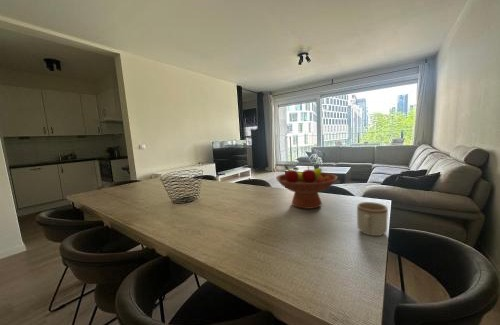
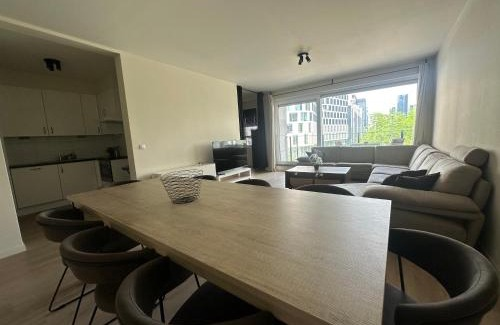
- mug (370, 220)
- fruit bowl (305, 185)
